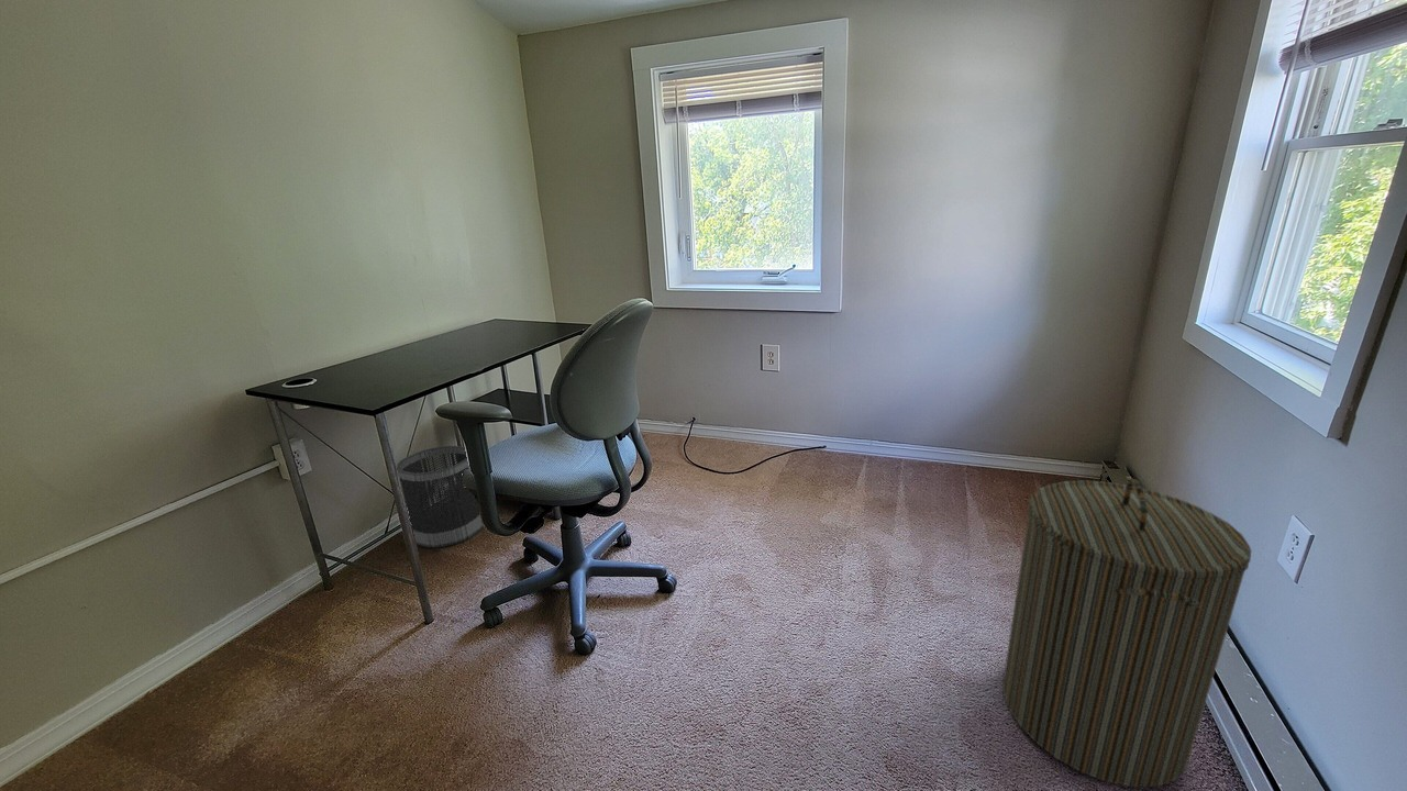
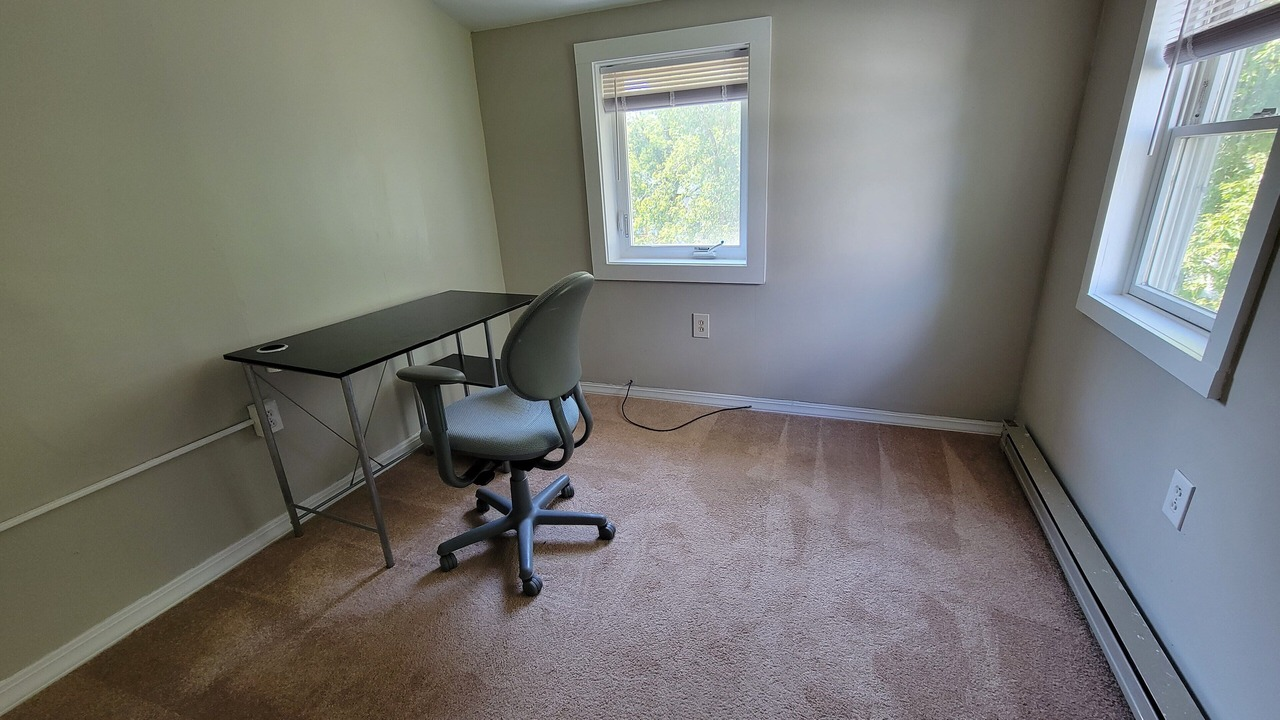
- wastebasket (442, 494)
- laundry hamper (1110, 608)
